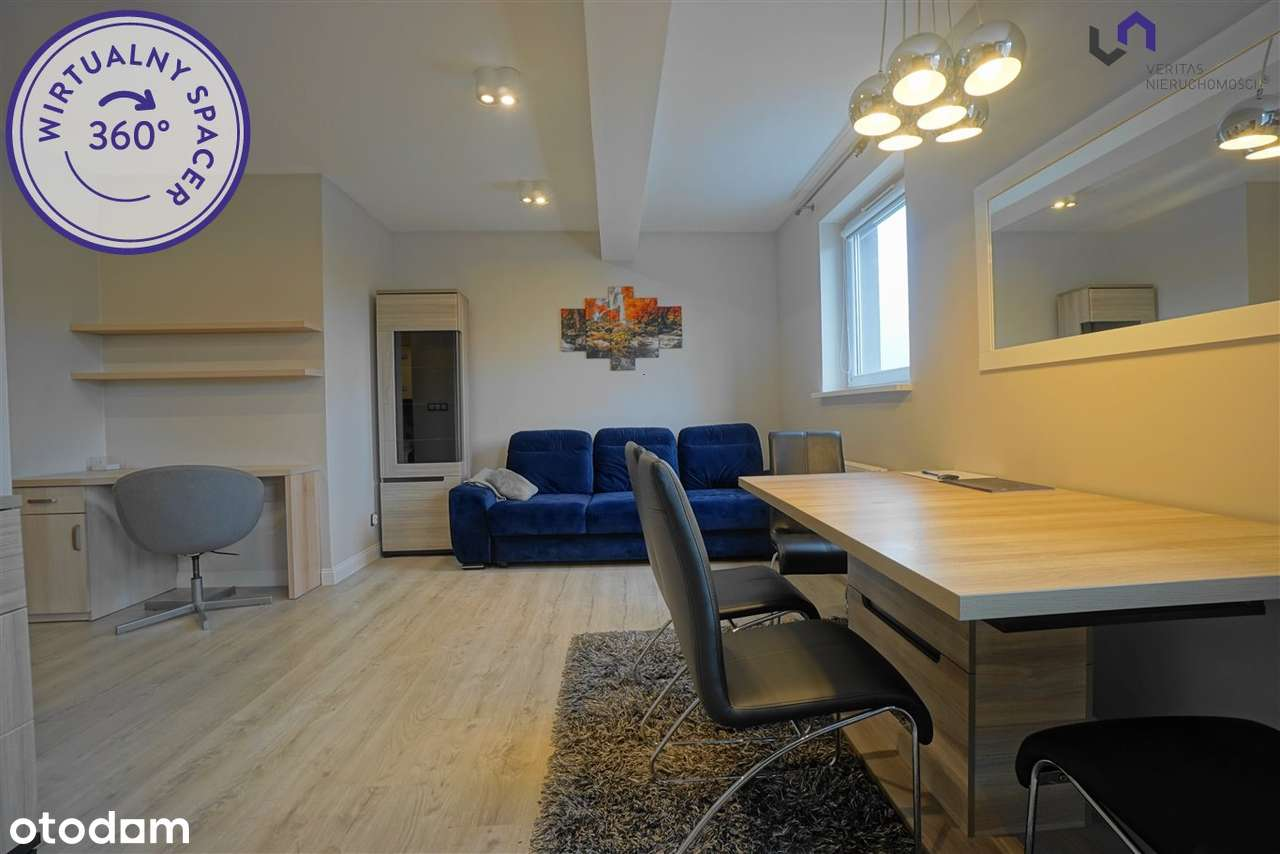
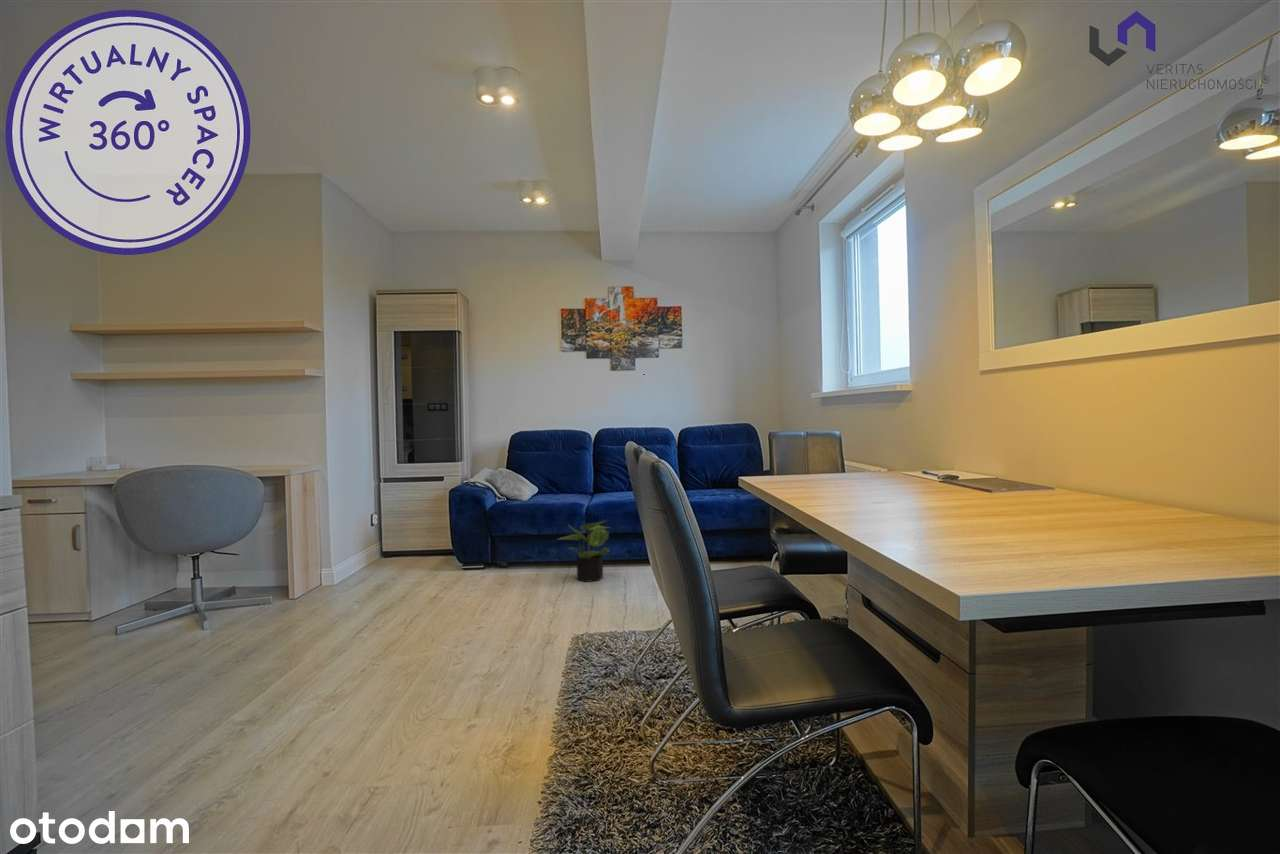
+ potted plant (588, 548)
